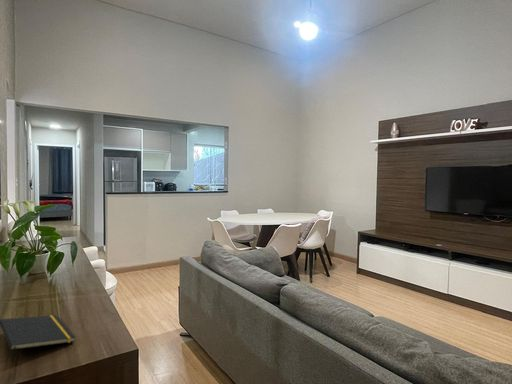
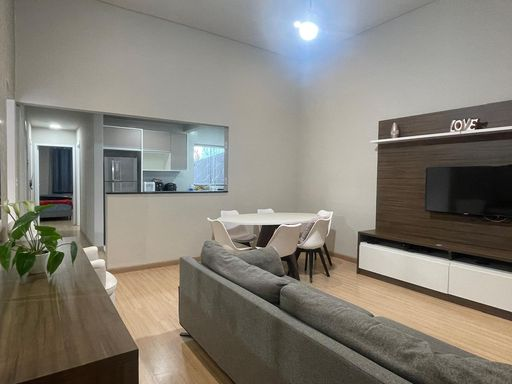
- notepad (36, 330)
